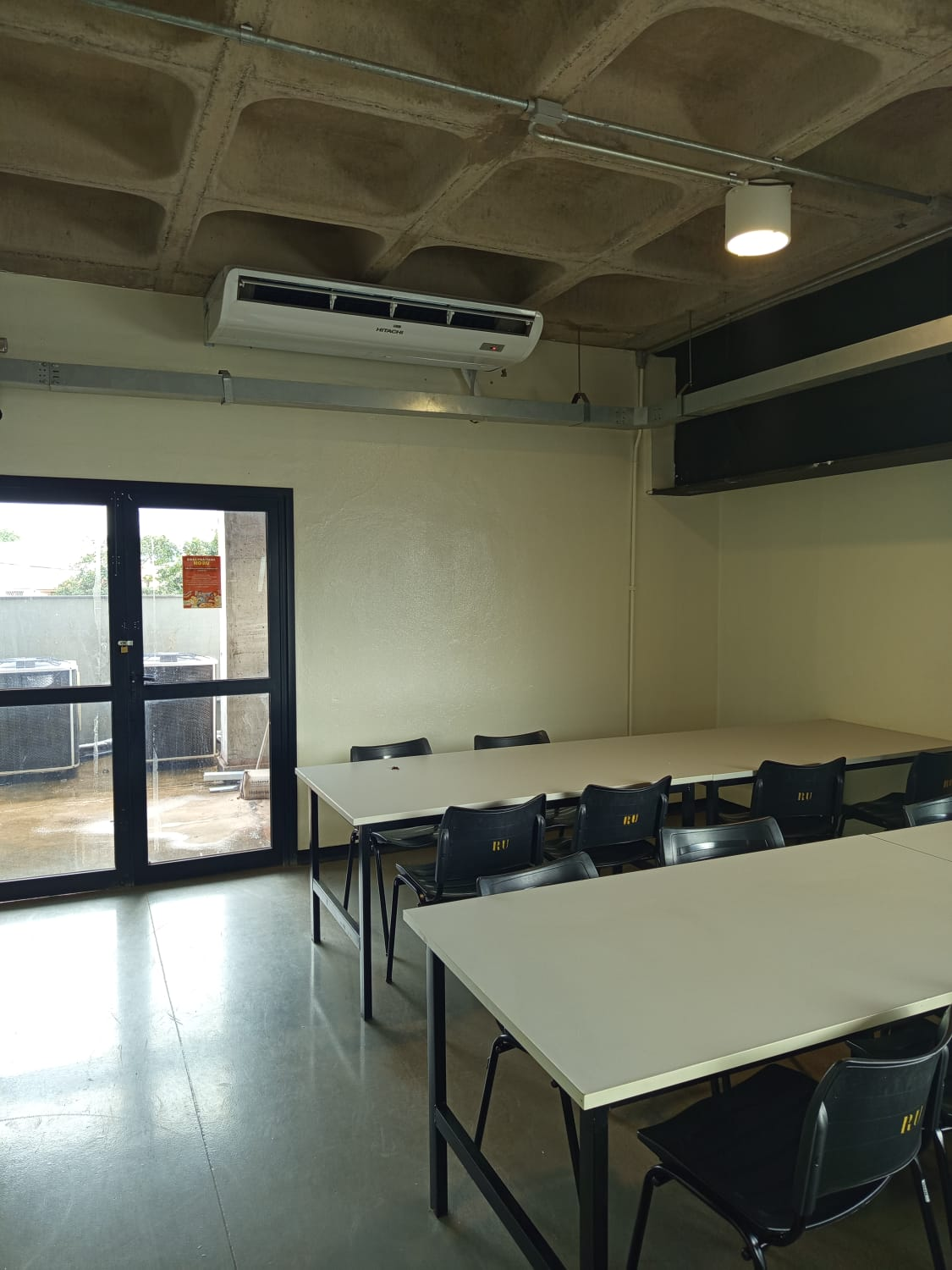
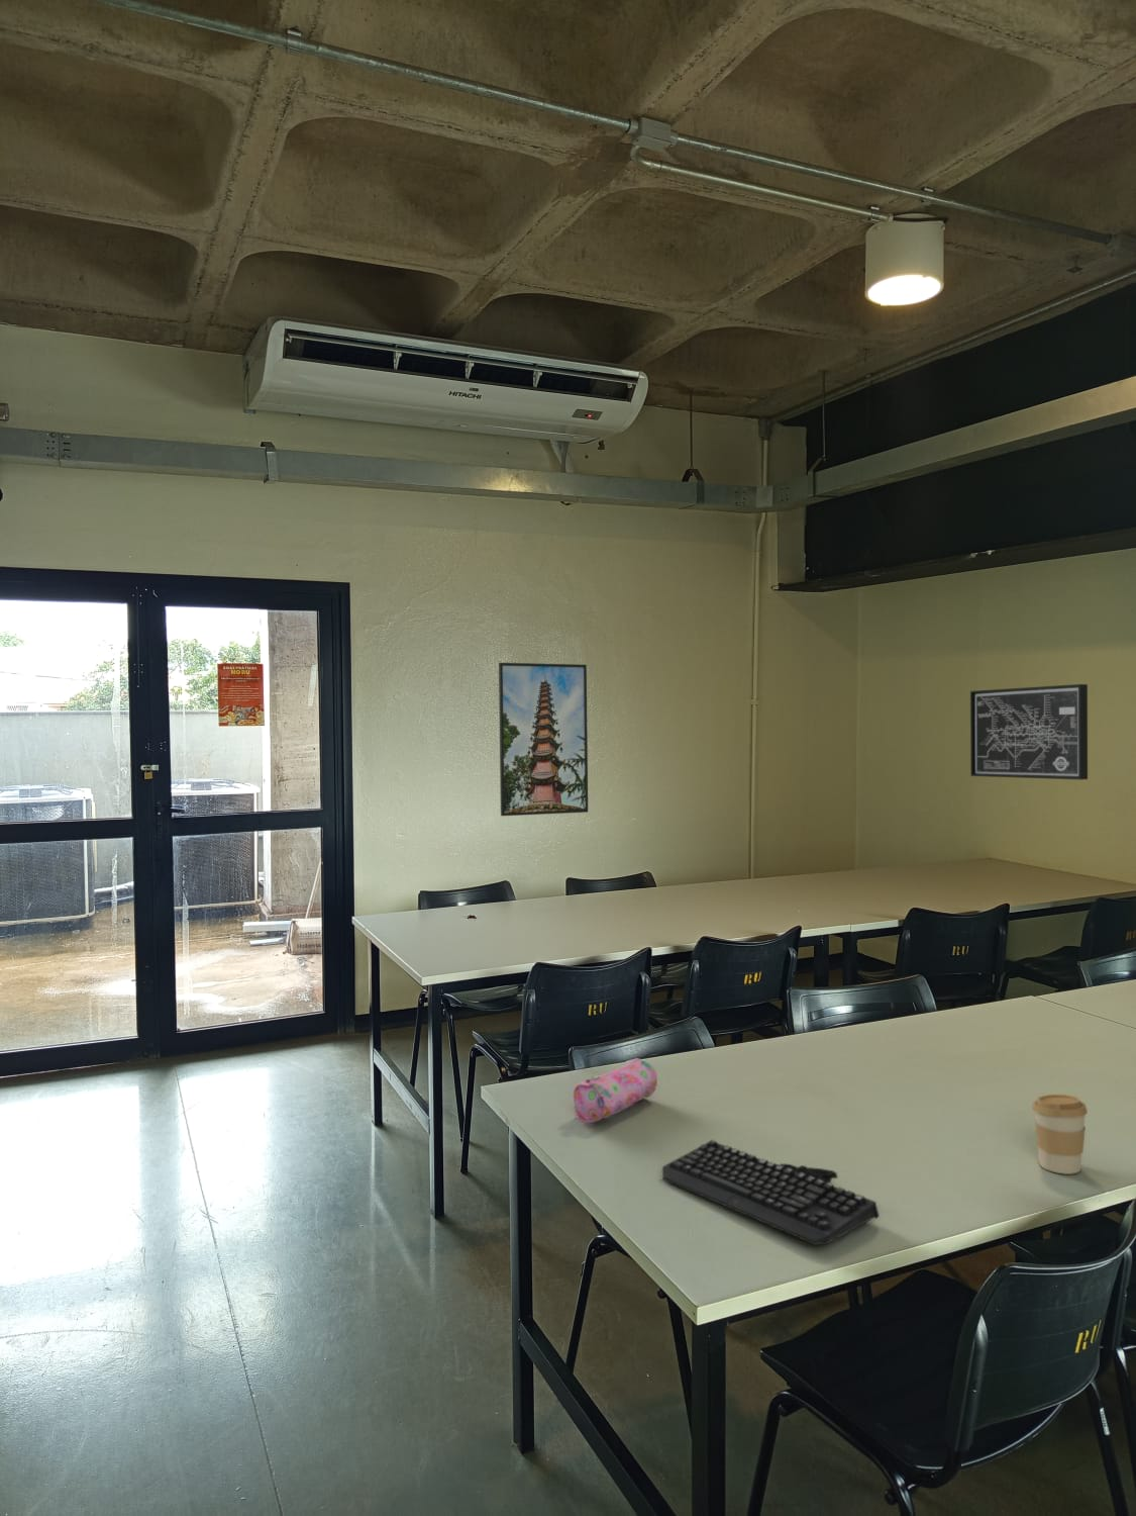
+ wall art (1025, 733)
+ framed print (544, 739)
+ coffee cup (1060, 1130)
+ keyboard (773, 1182)
+ pencil case (615, 1089)
